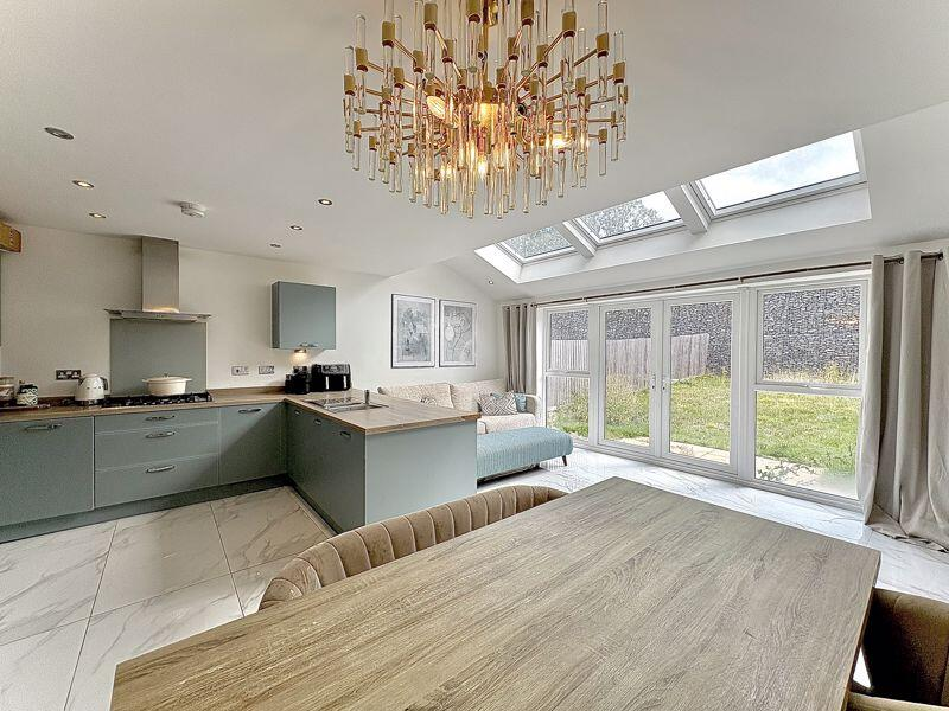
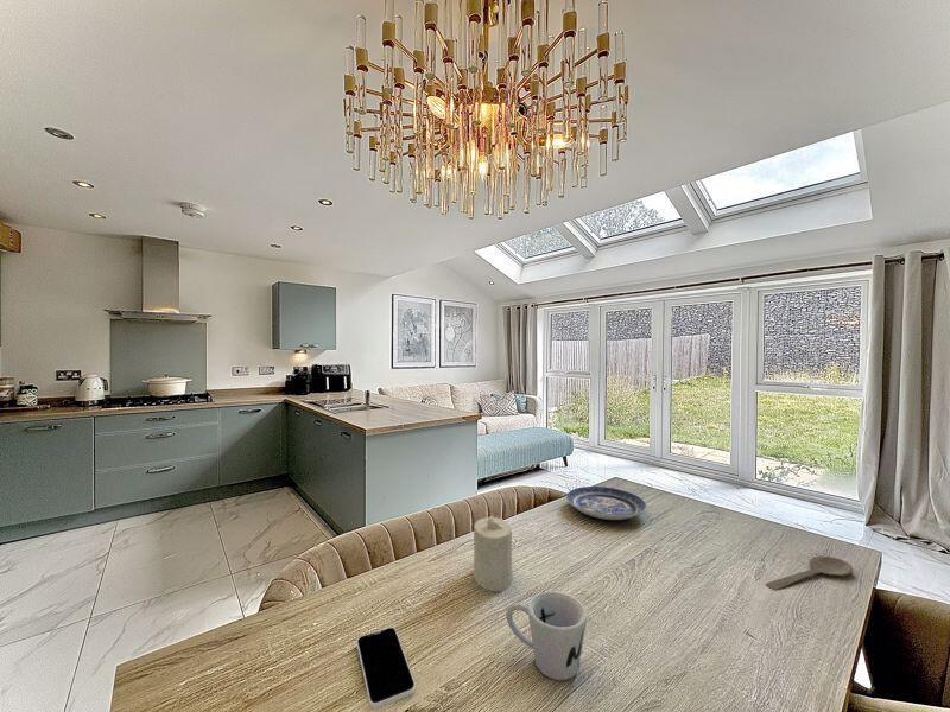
+ candle (493, 547)
+ mug (544, 631)
+ wooden spoon (808, 573)
+ smartphone (384, 662)
+ plate (604, 504)
